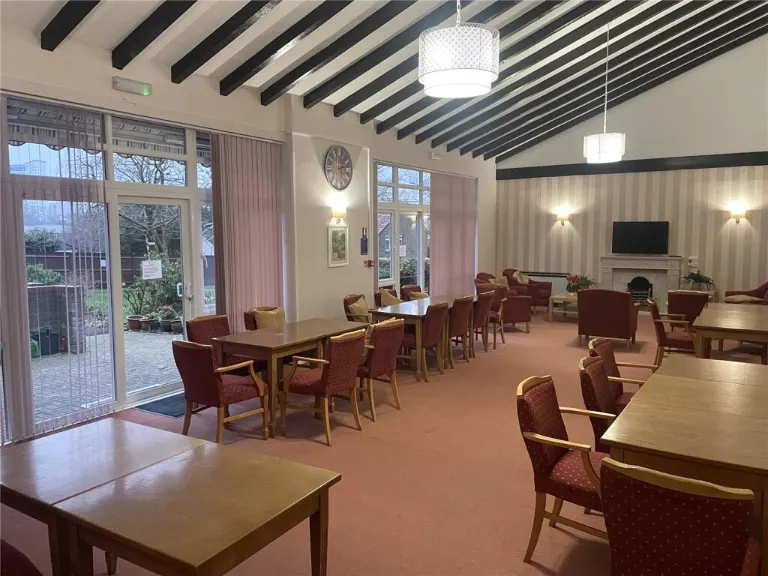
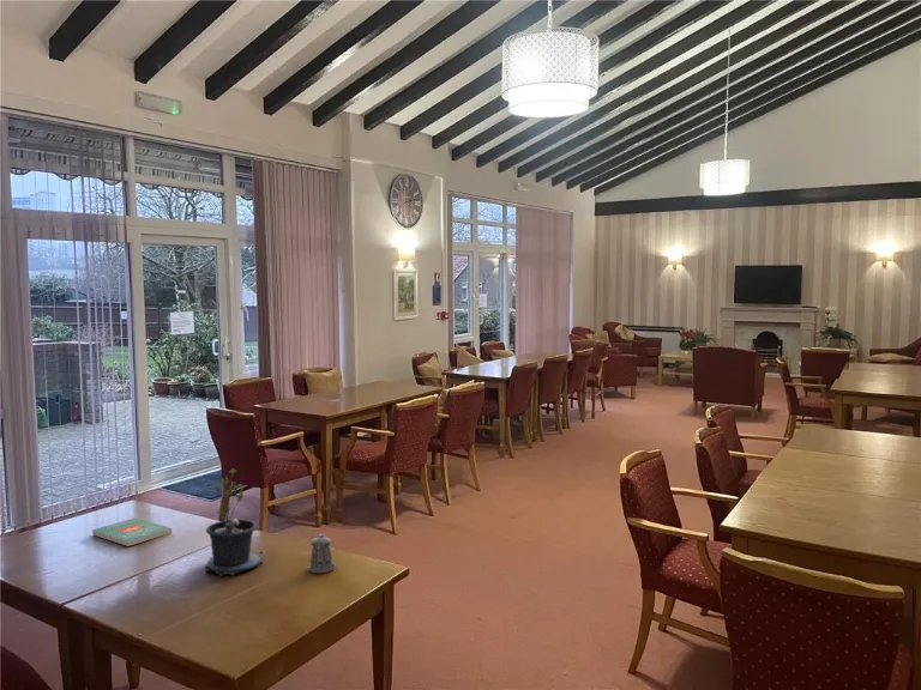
+ pepper shaker (320, 552)
+ potted plant (234, 519)
+ book (132, 531)
